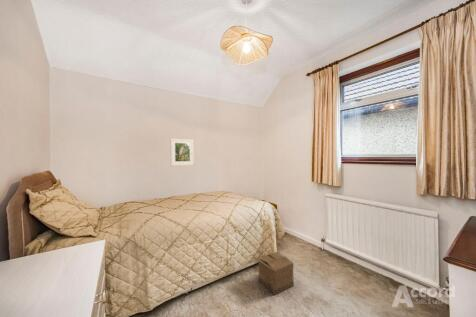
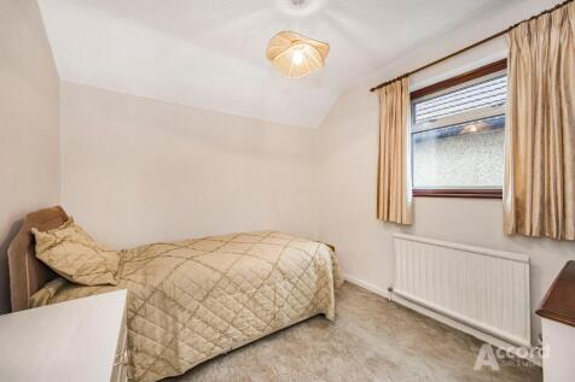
- cardboard box (271, 270)
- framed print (182, 152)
